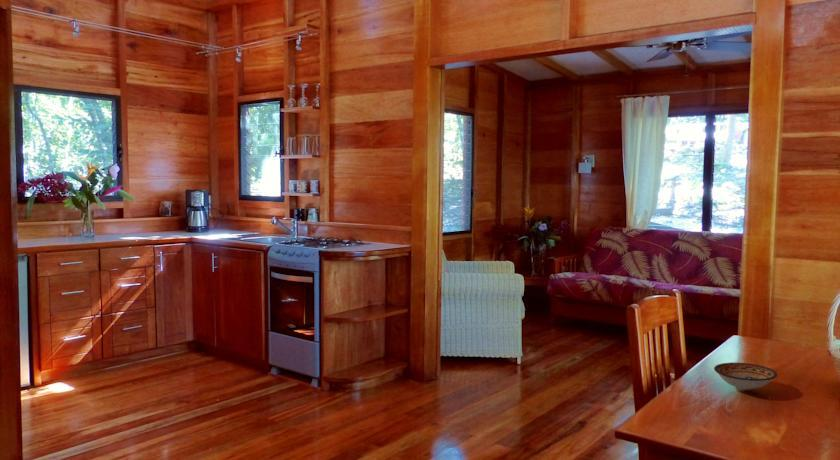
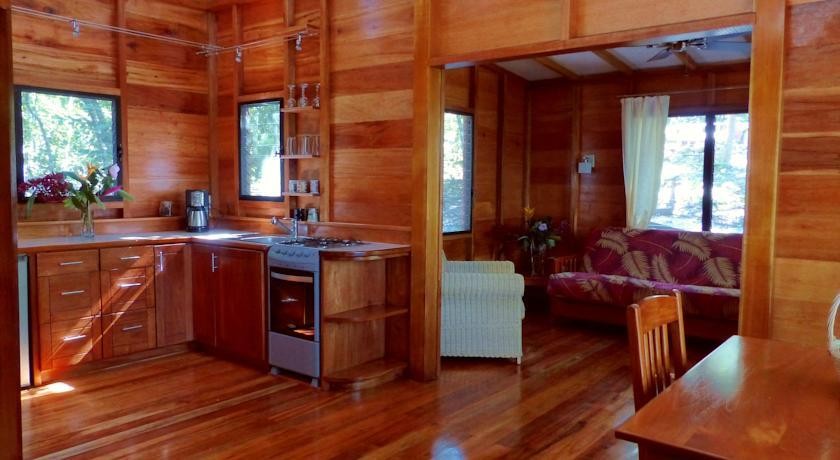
- bowl (744, 379)
